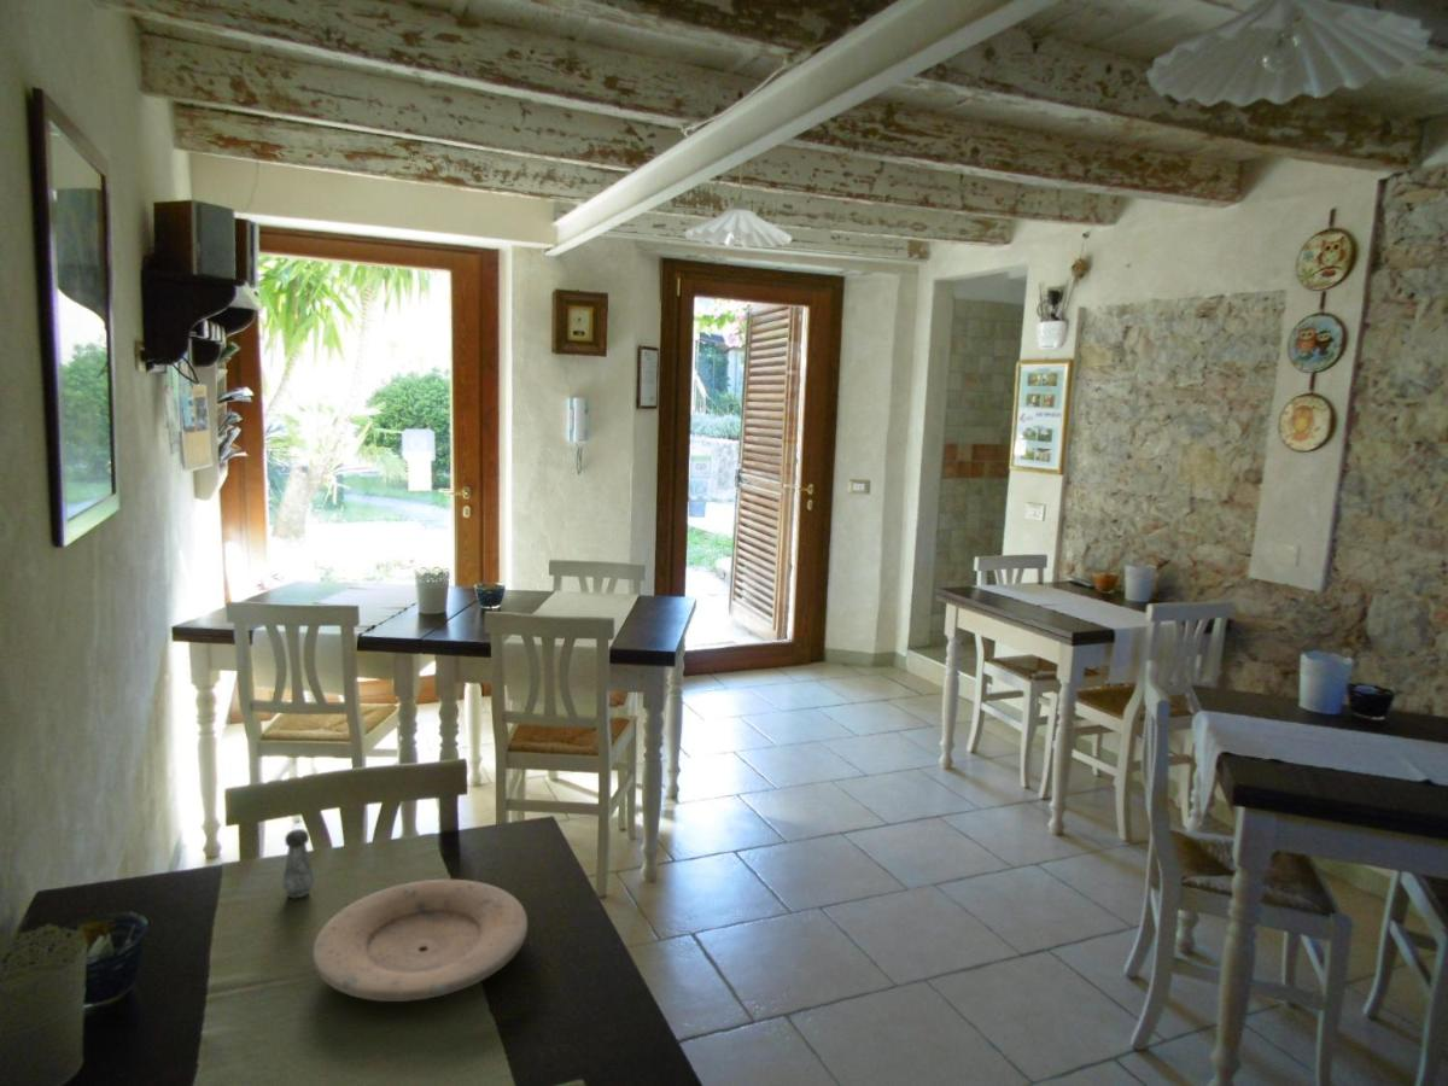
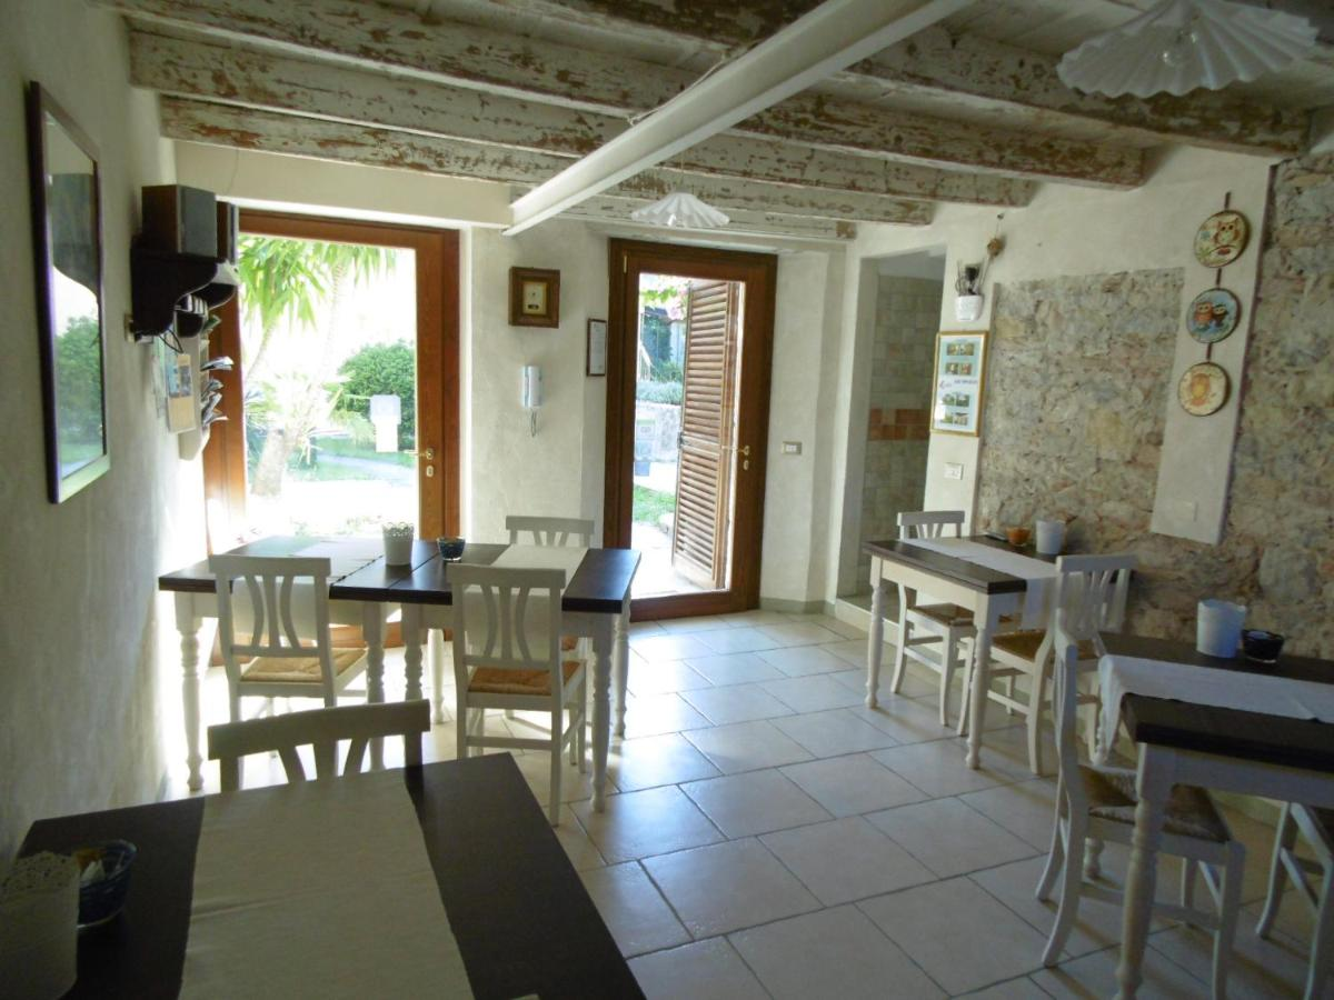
- salt shaker (297, 862)
- plate (424, 941)
